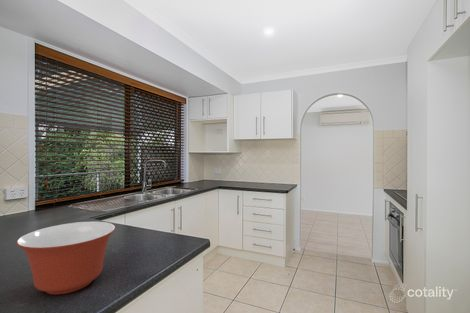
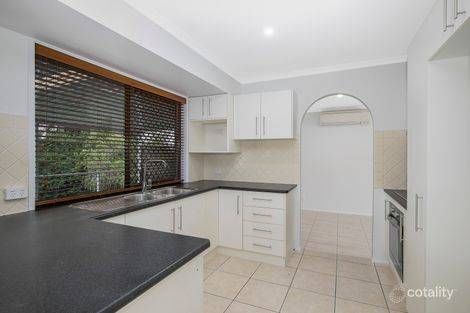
- mixing bowl (70, 257)
